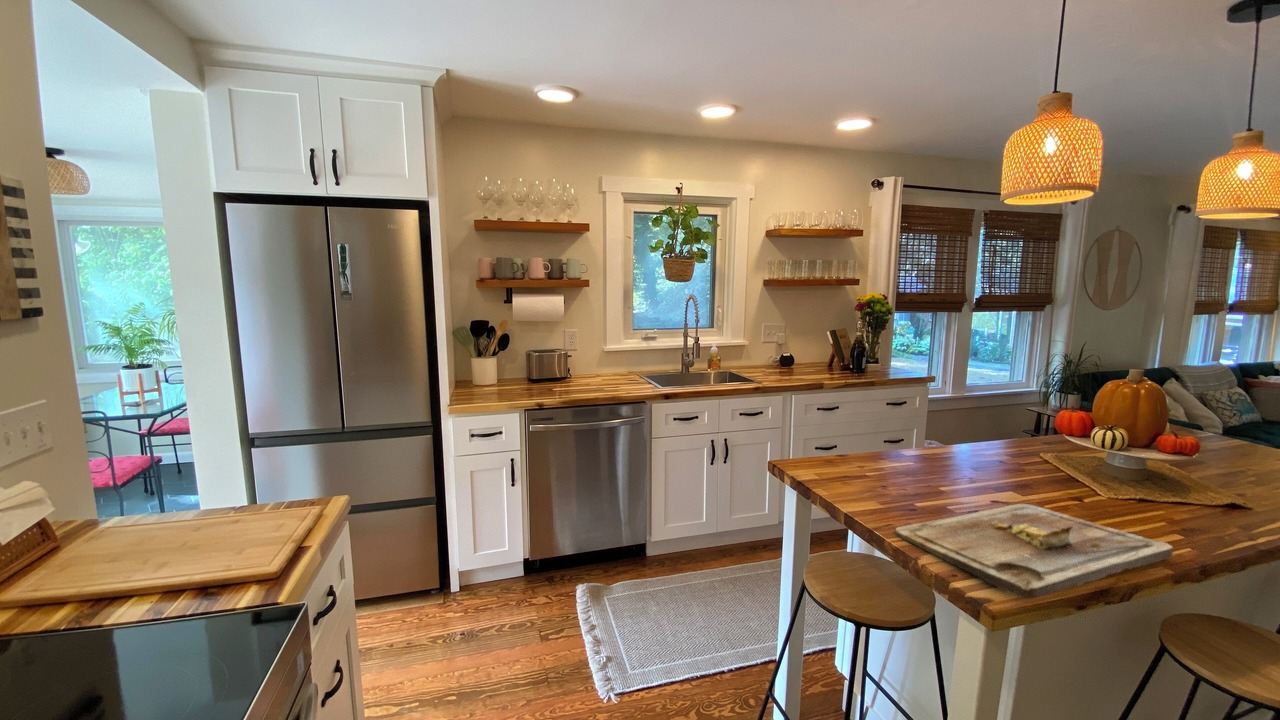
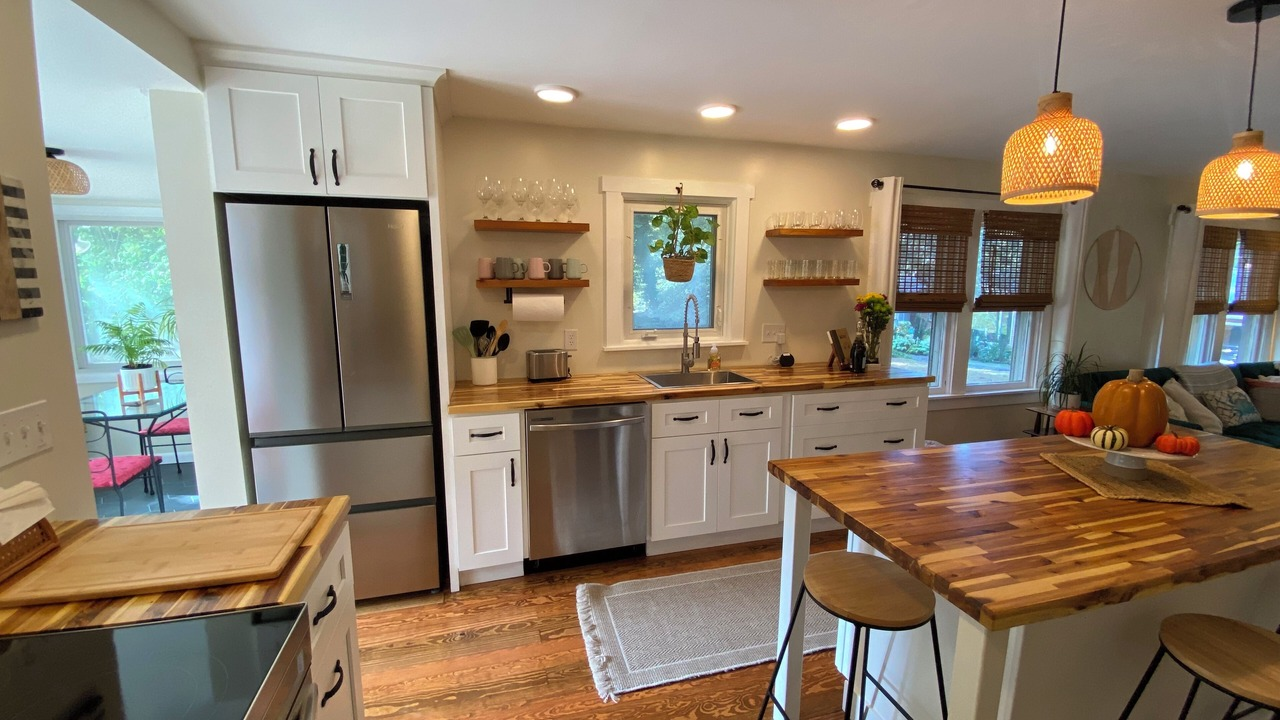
- cutting board (1026, 531)
